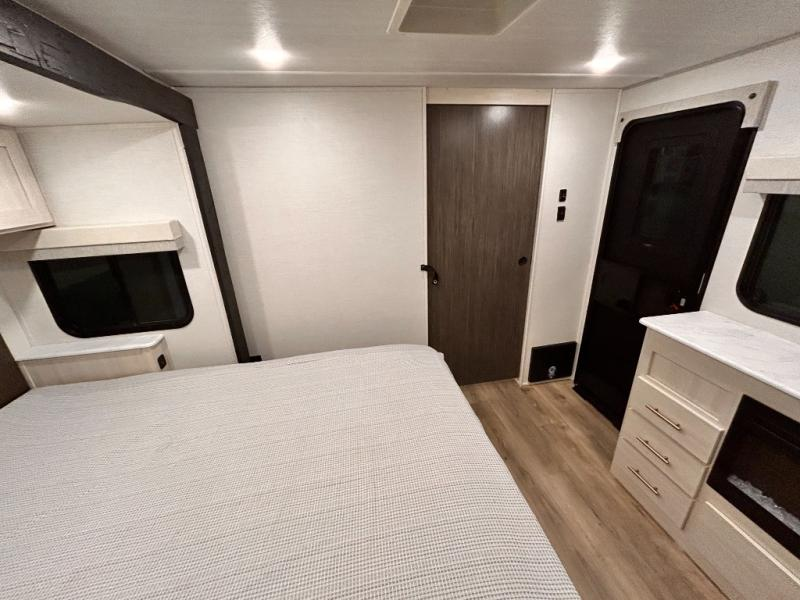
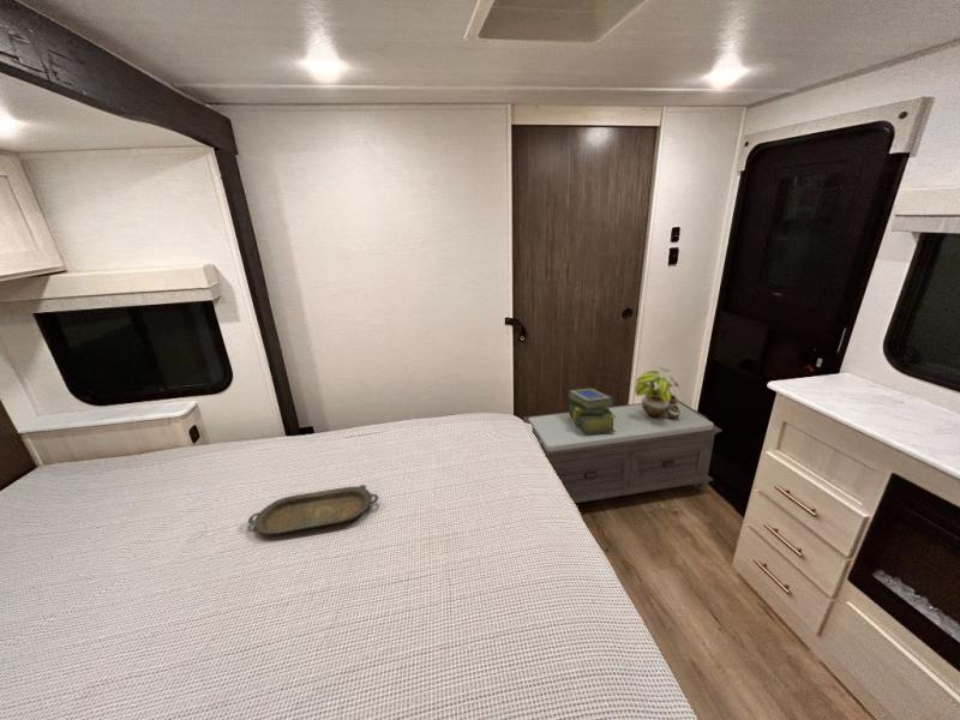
+ bench (614, 454)
+ serving tray (316, 510)
+ stack of books (589, 408)
+ potted plant (660, 392)
